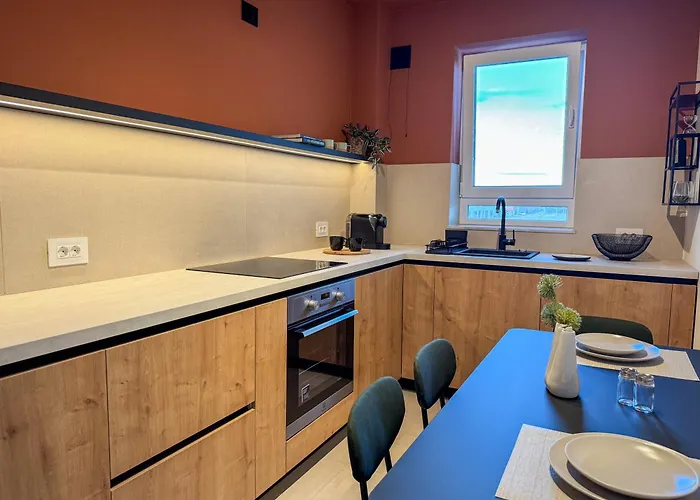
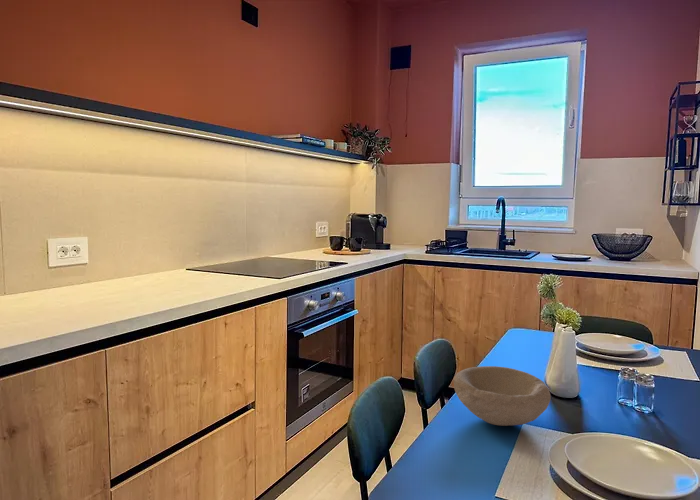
+ bowl (499, 400)
